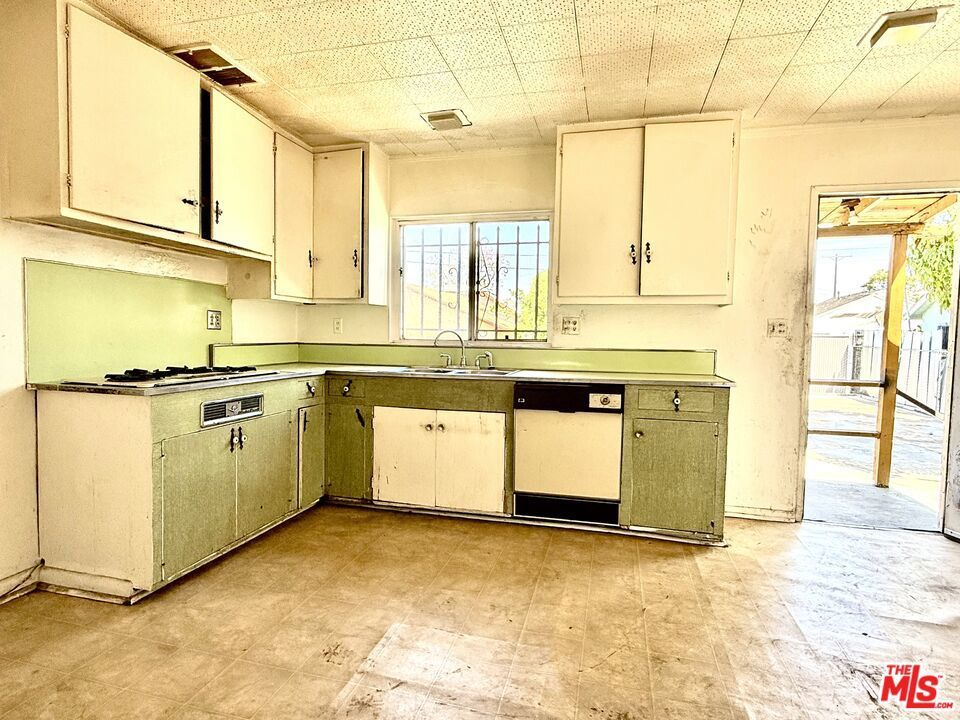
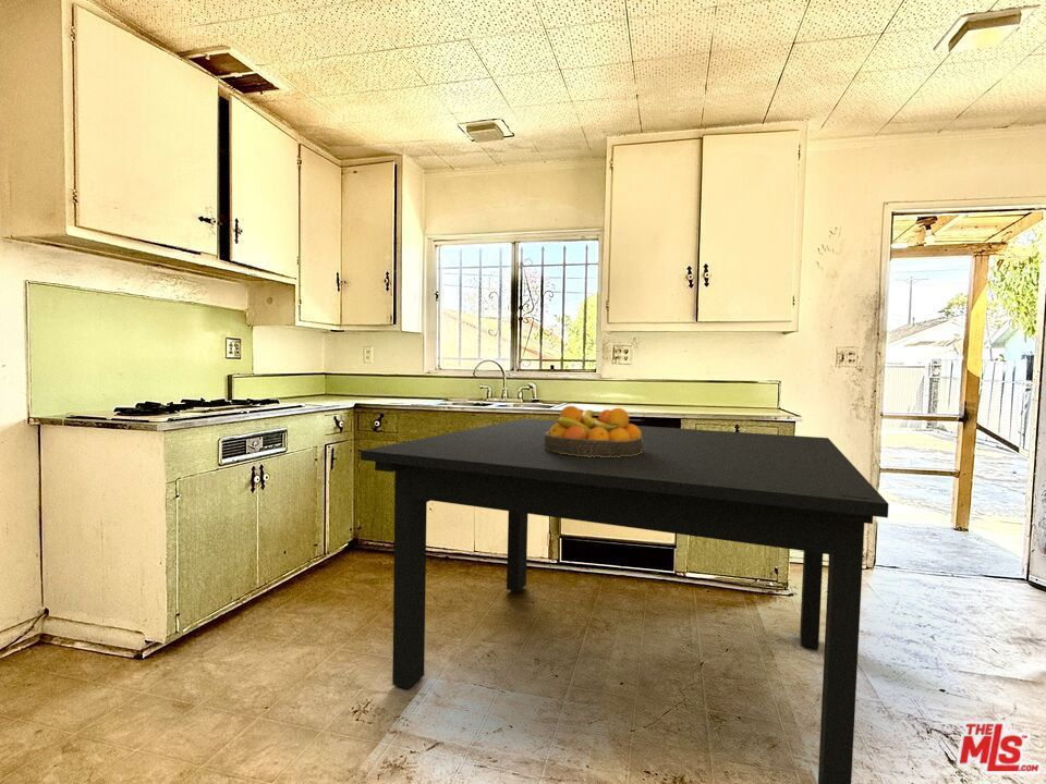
+ dining table (631, 527)
+ fruit bowl (593, 427)
